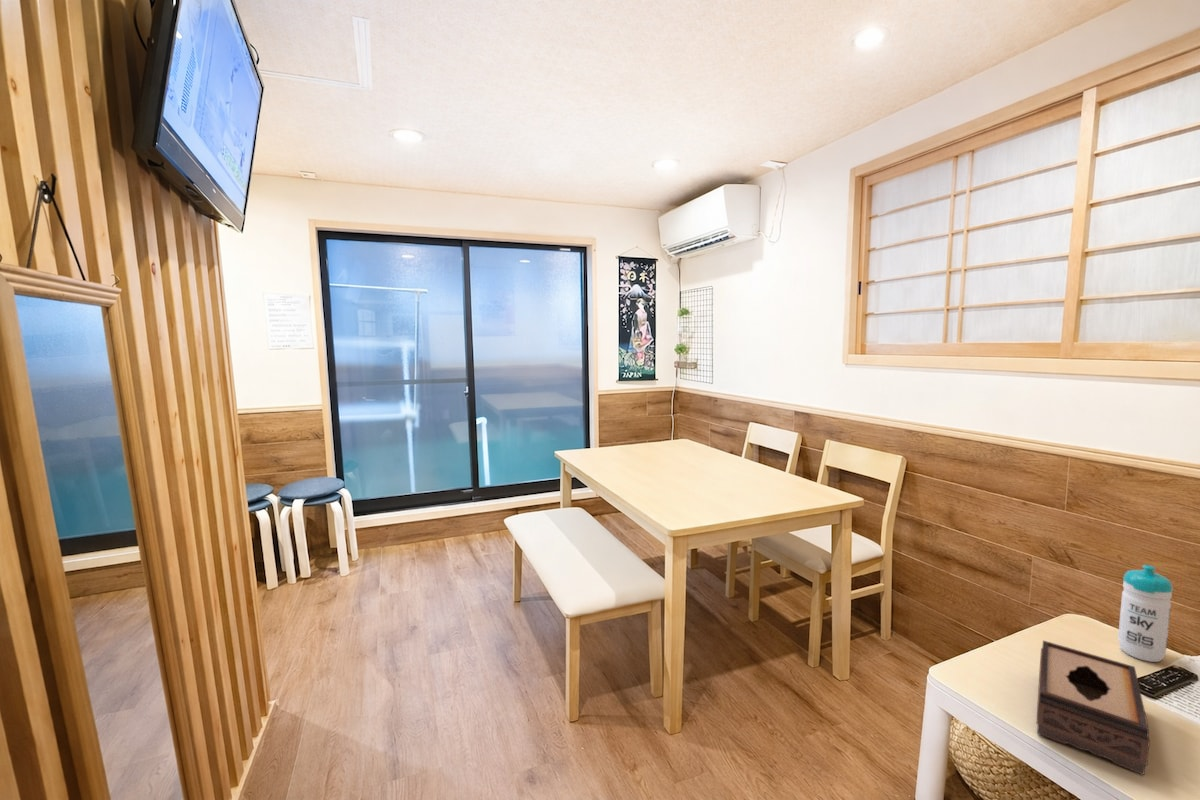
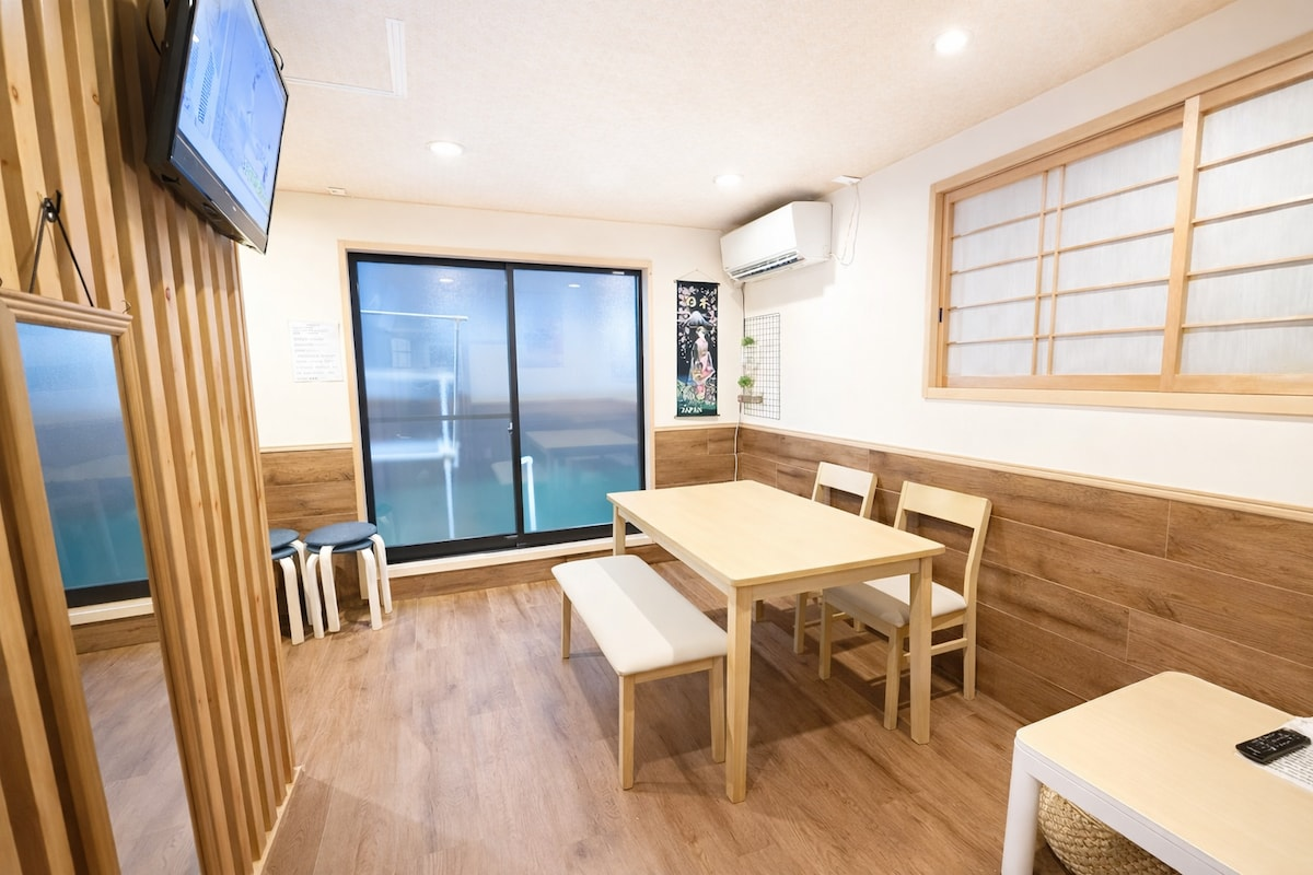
- water bottle (1144, 610)
- tissue box (1087, 699)
